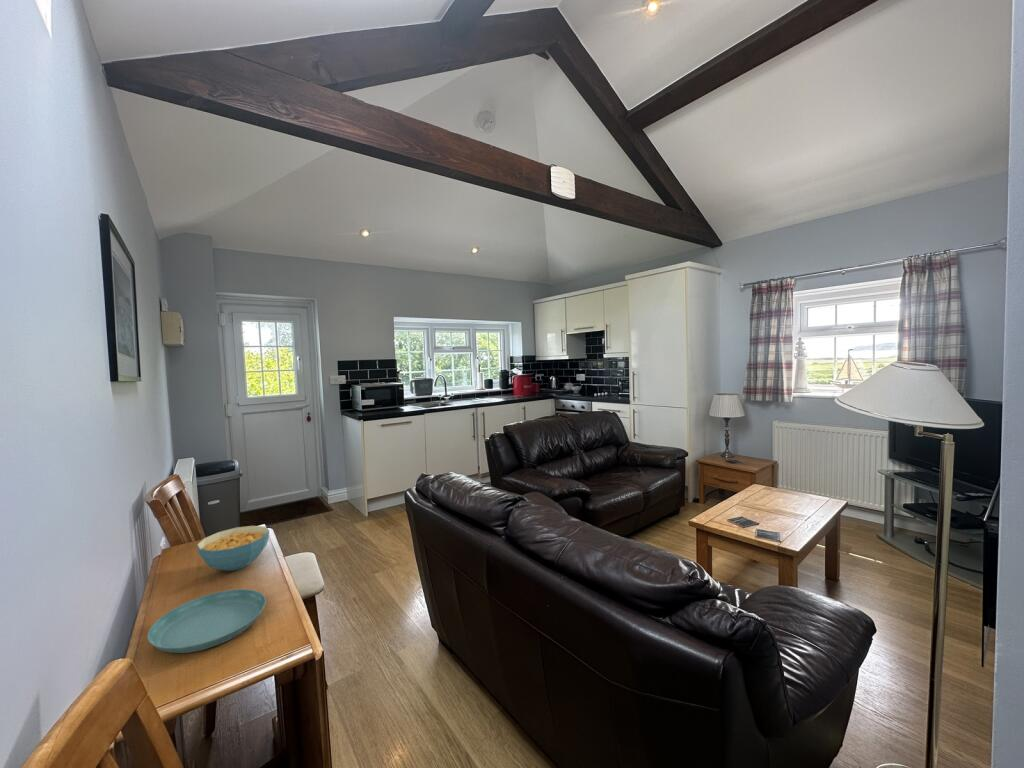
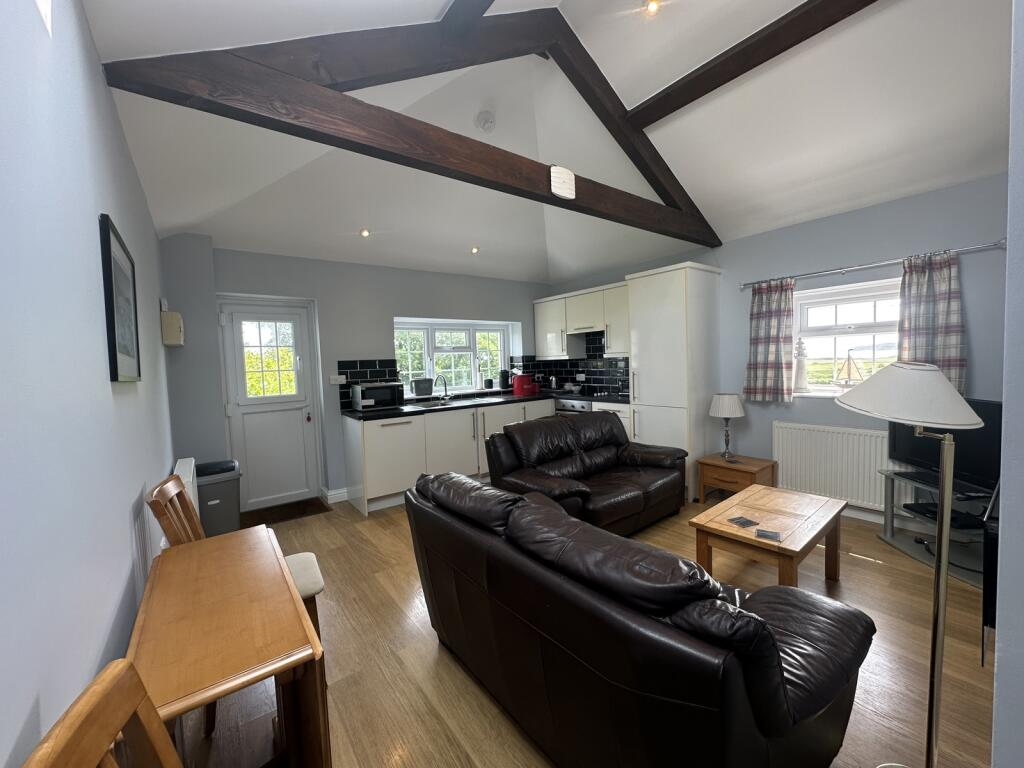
- cereal bowl (235, 551)
- saucer (210, 621)
